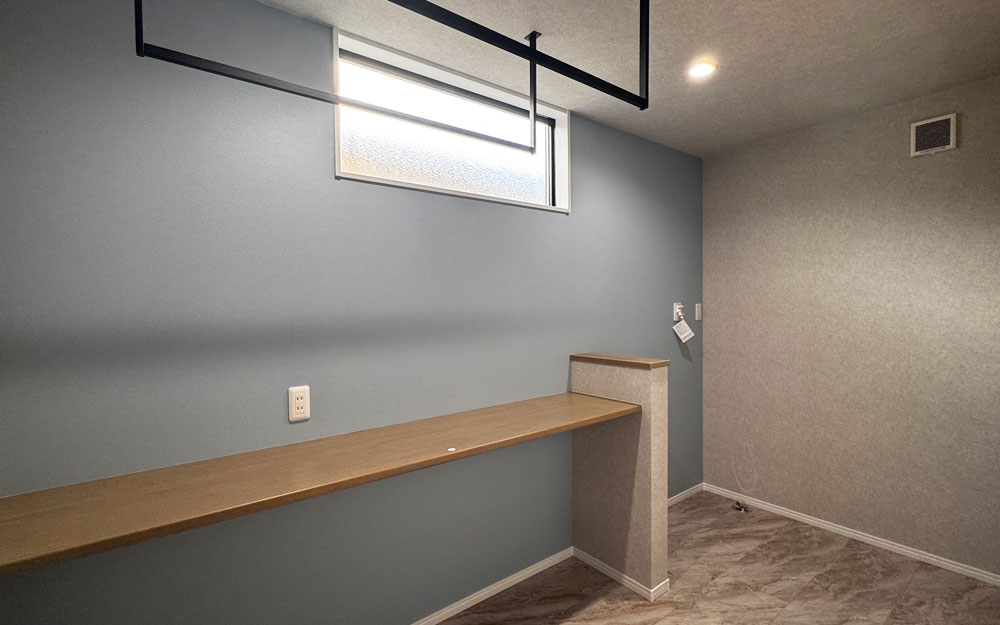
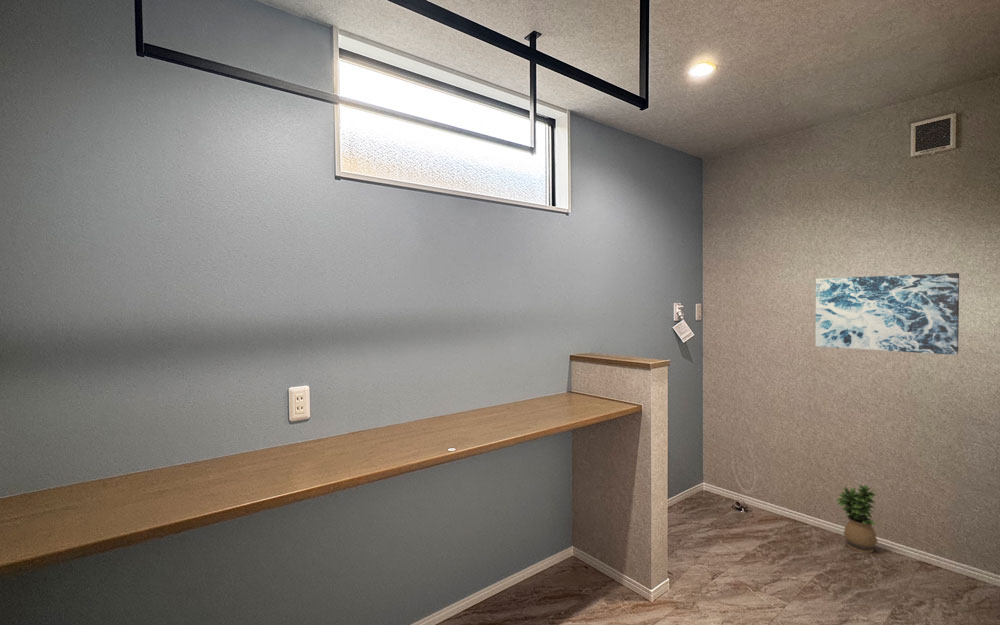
+ potted plant (857, 514)
+ wall art (880, 313)
